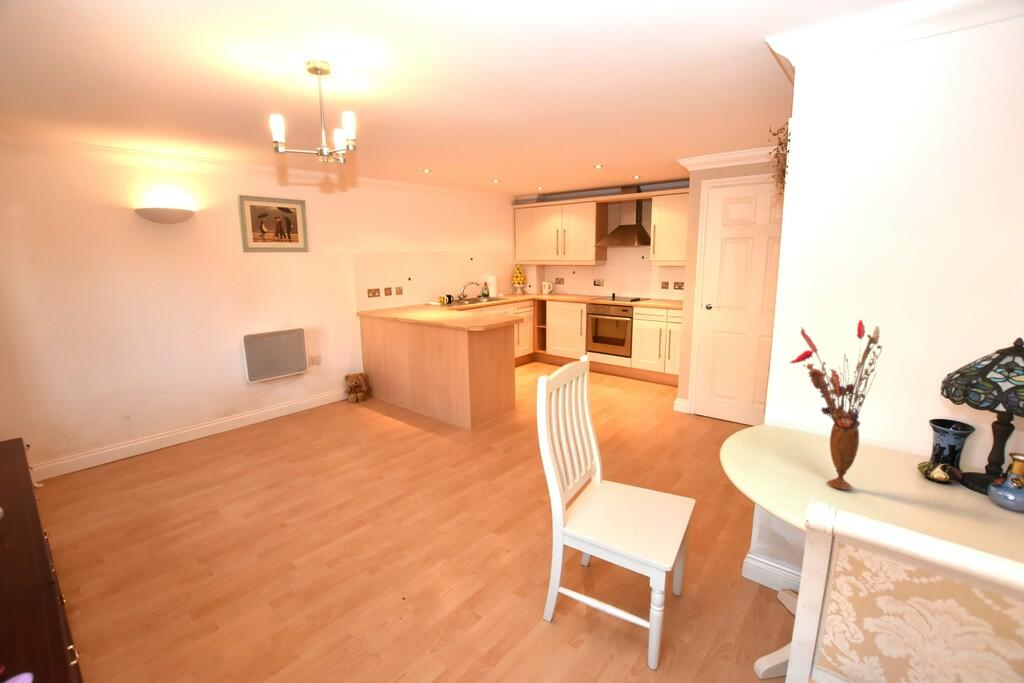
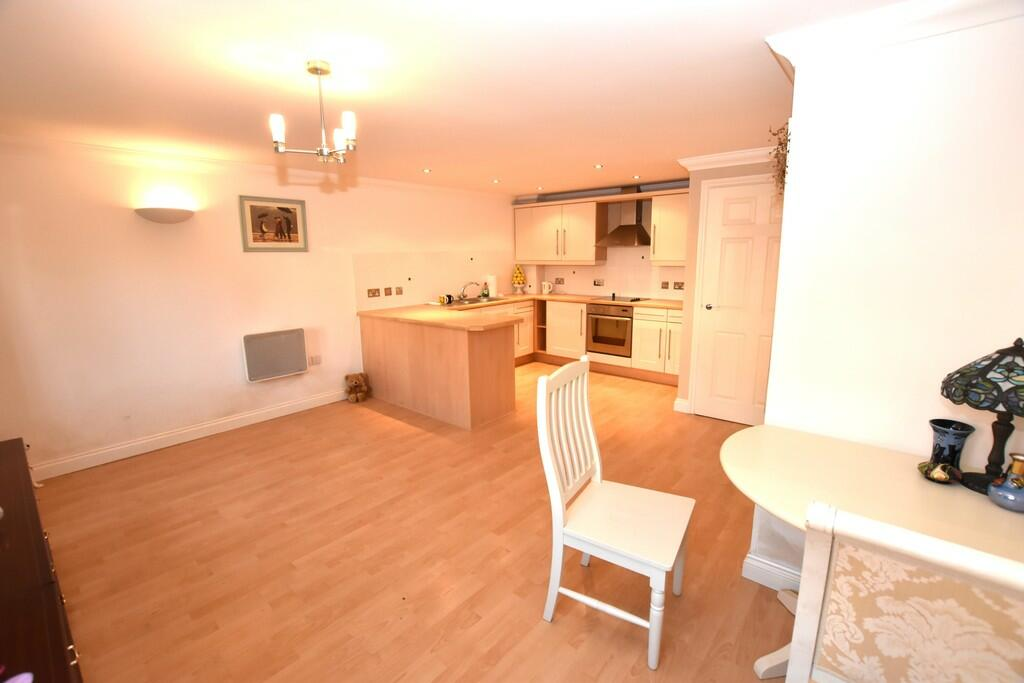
- bouquet (828, 397)
